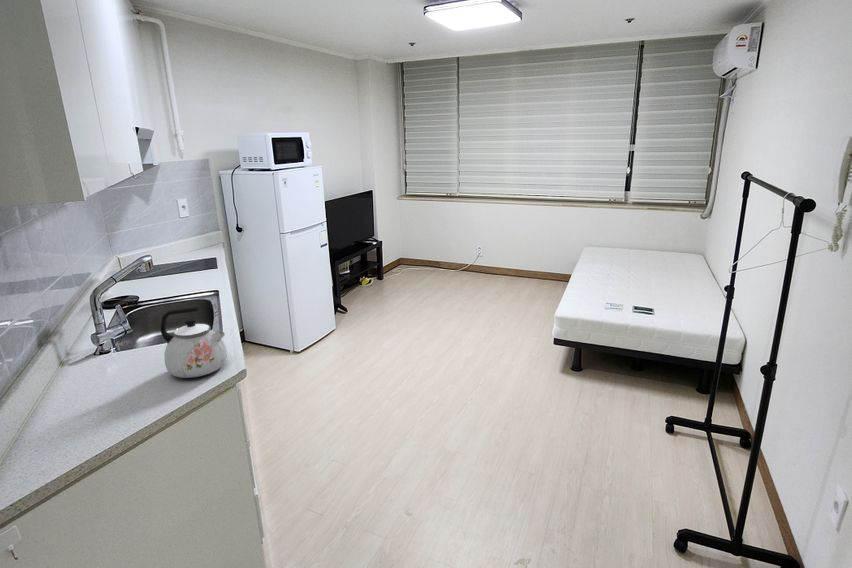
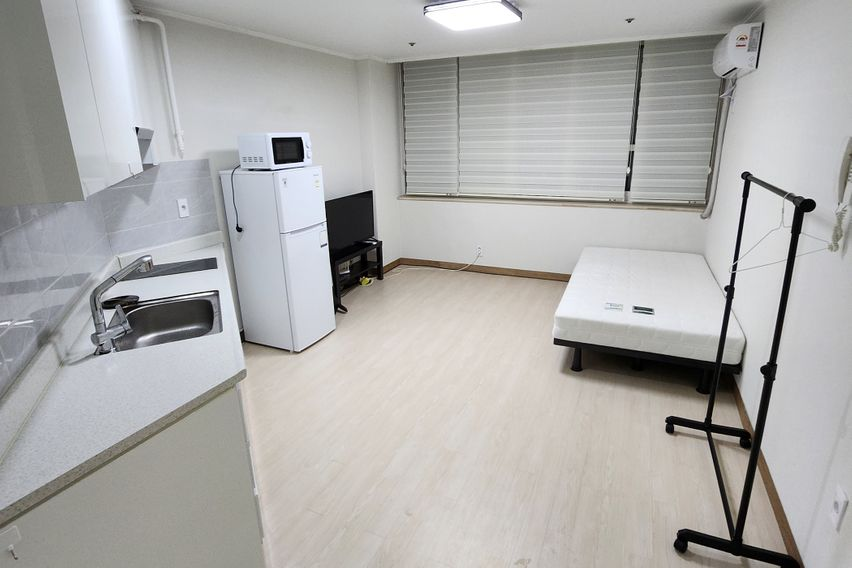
- kettle (194, 339)
